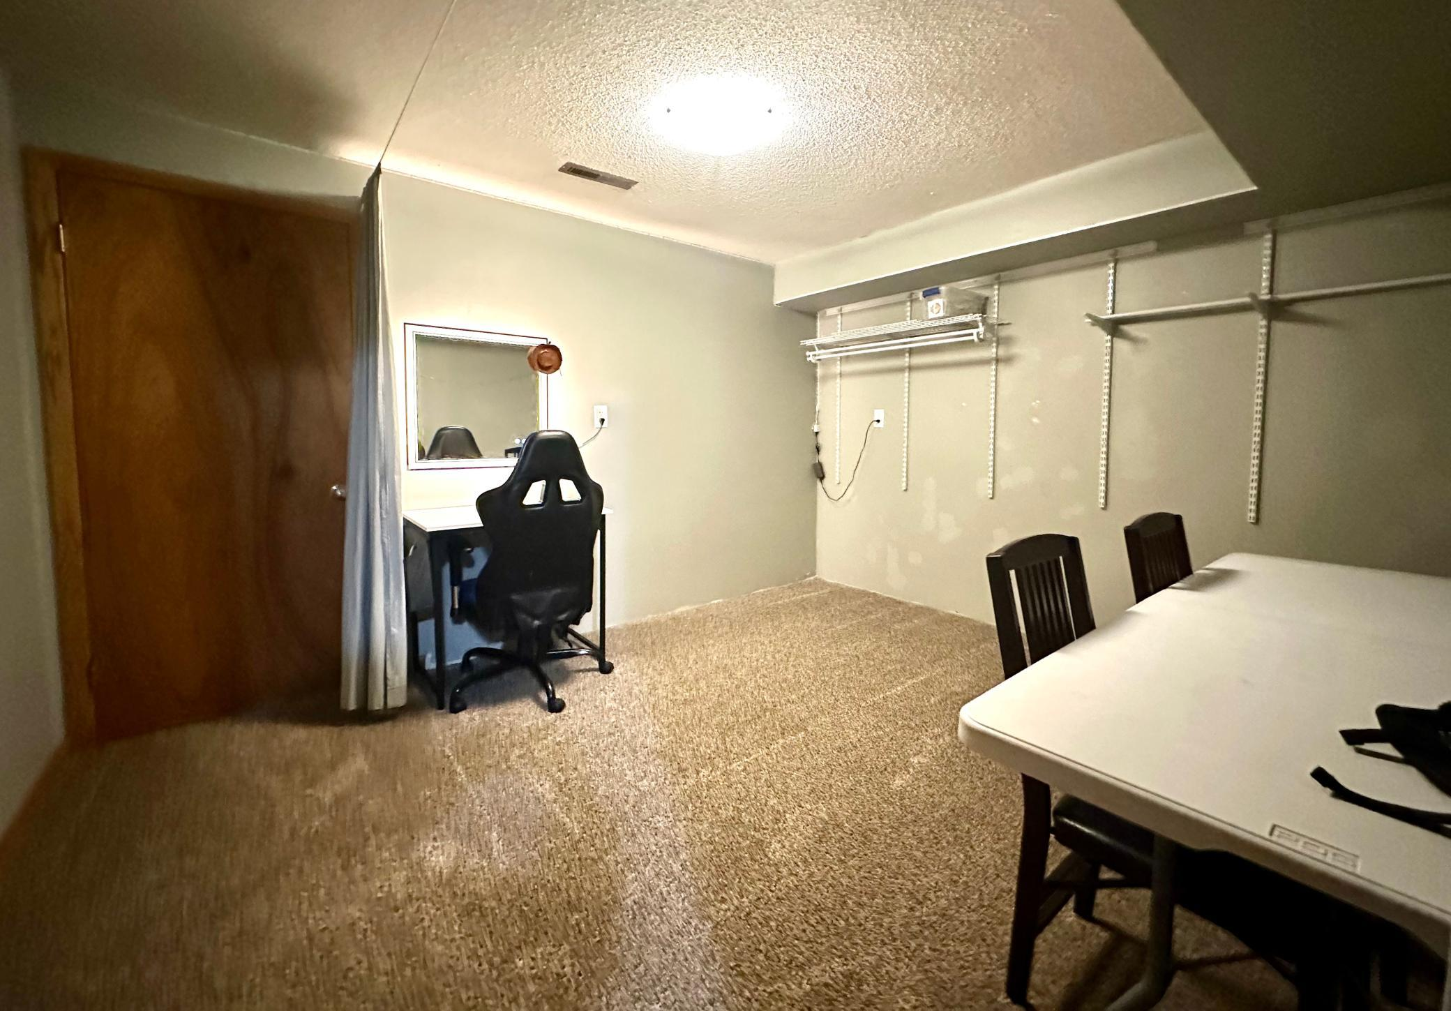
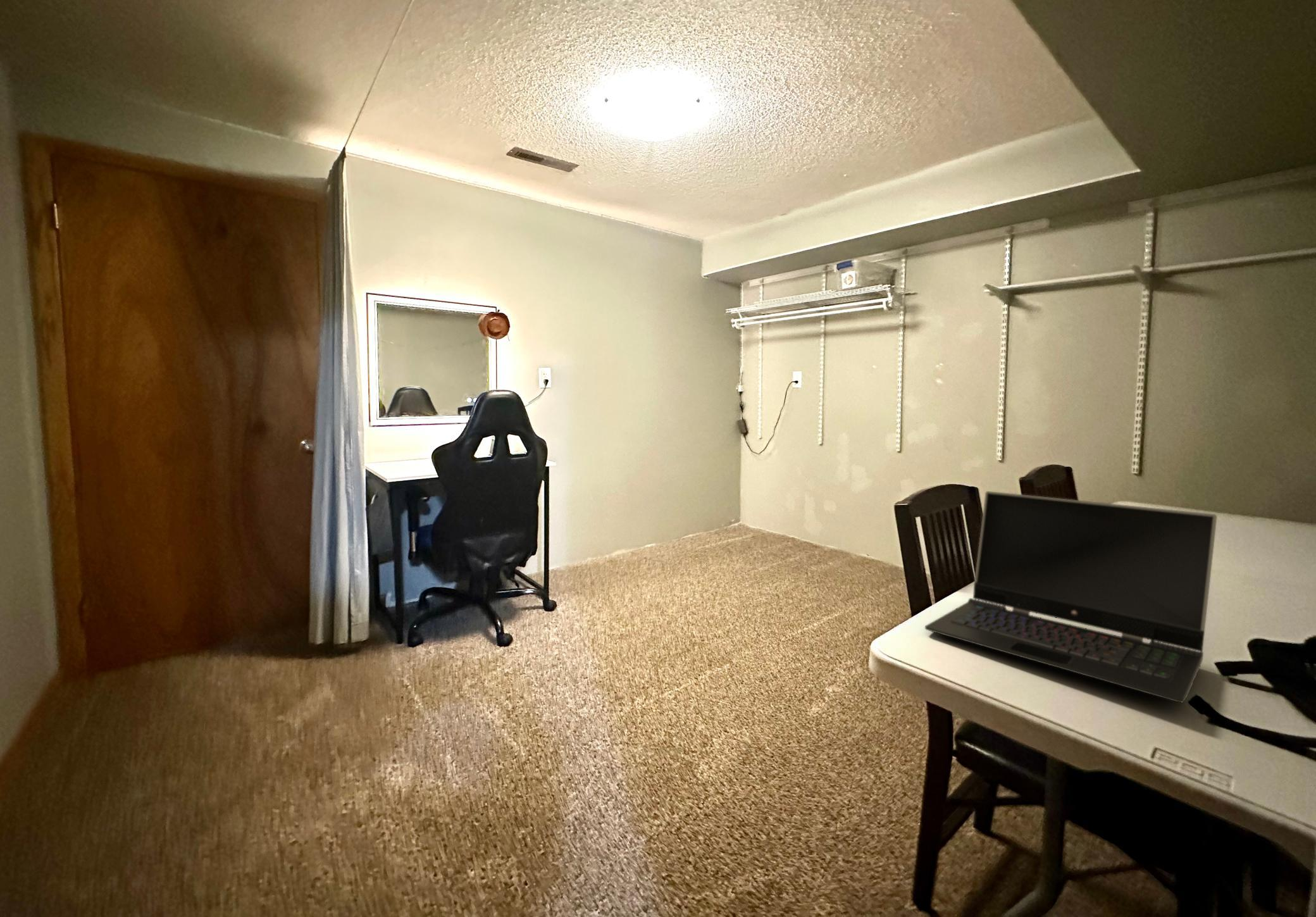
+ laptop computer (1063, 578)
